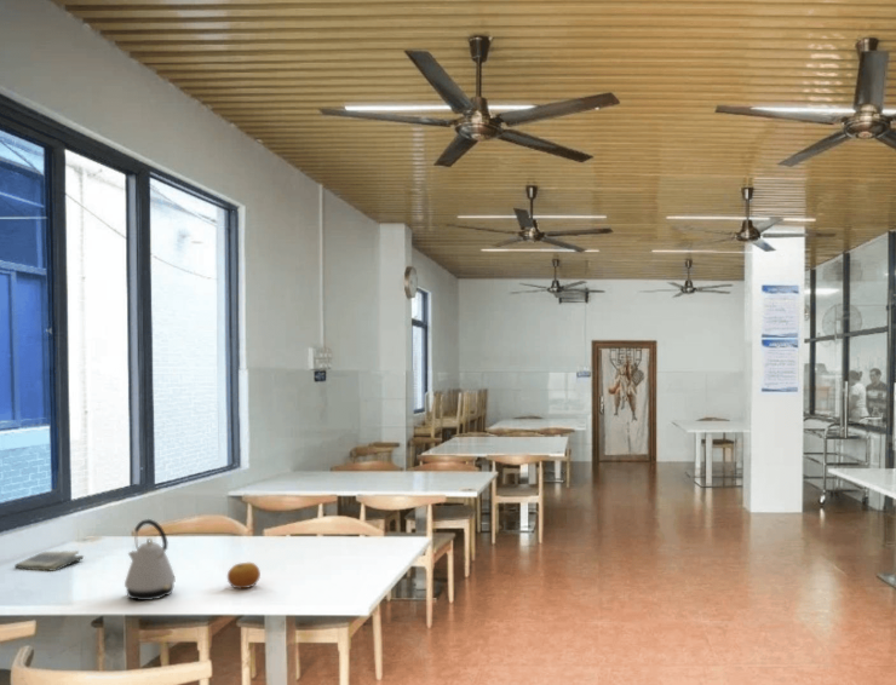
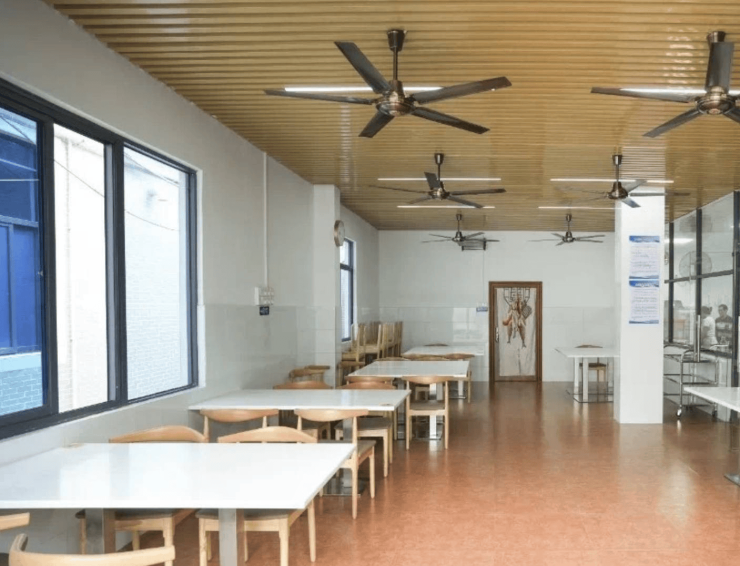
- fruit (243, 575)
- dish towel (50, 559)
- kettle (149, 557)
